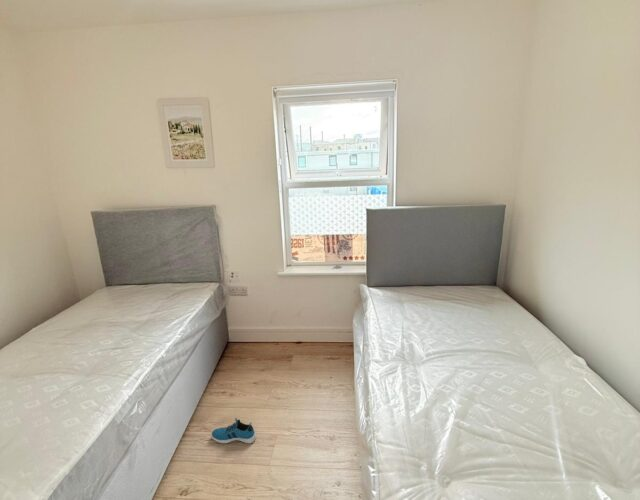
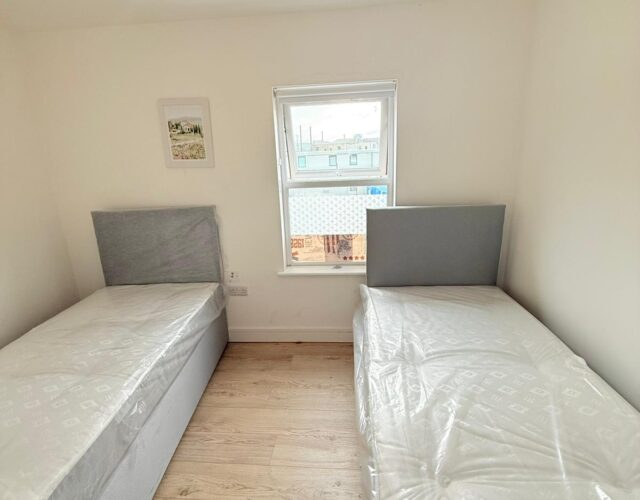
- shoe (233, 427)
